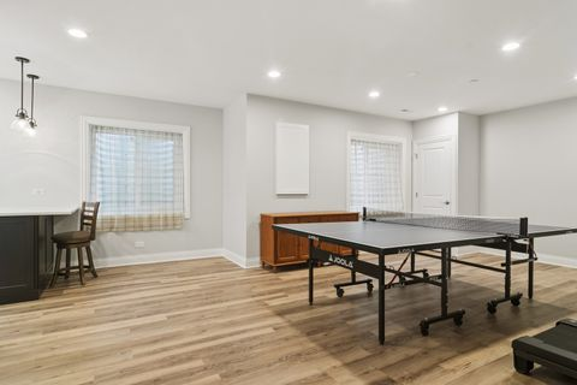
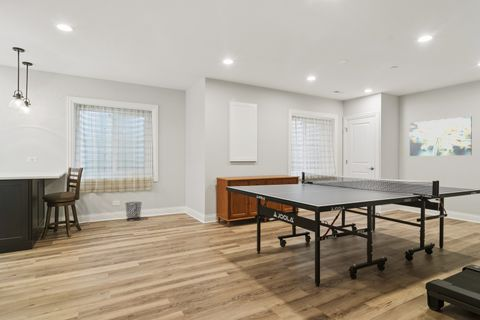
+ waste bin (133, 211)
+ wall art (438, 137)
